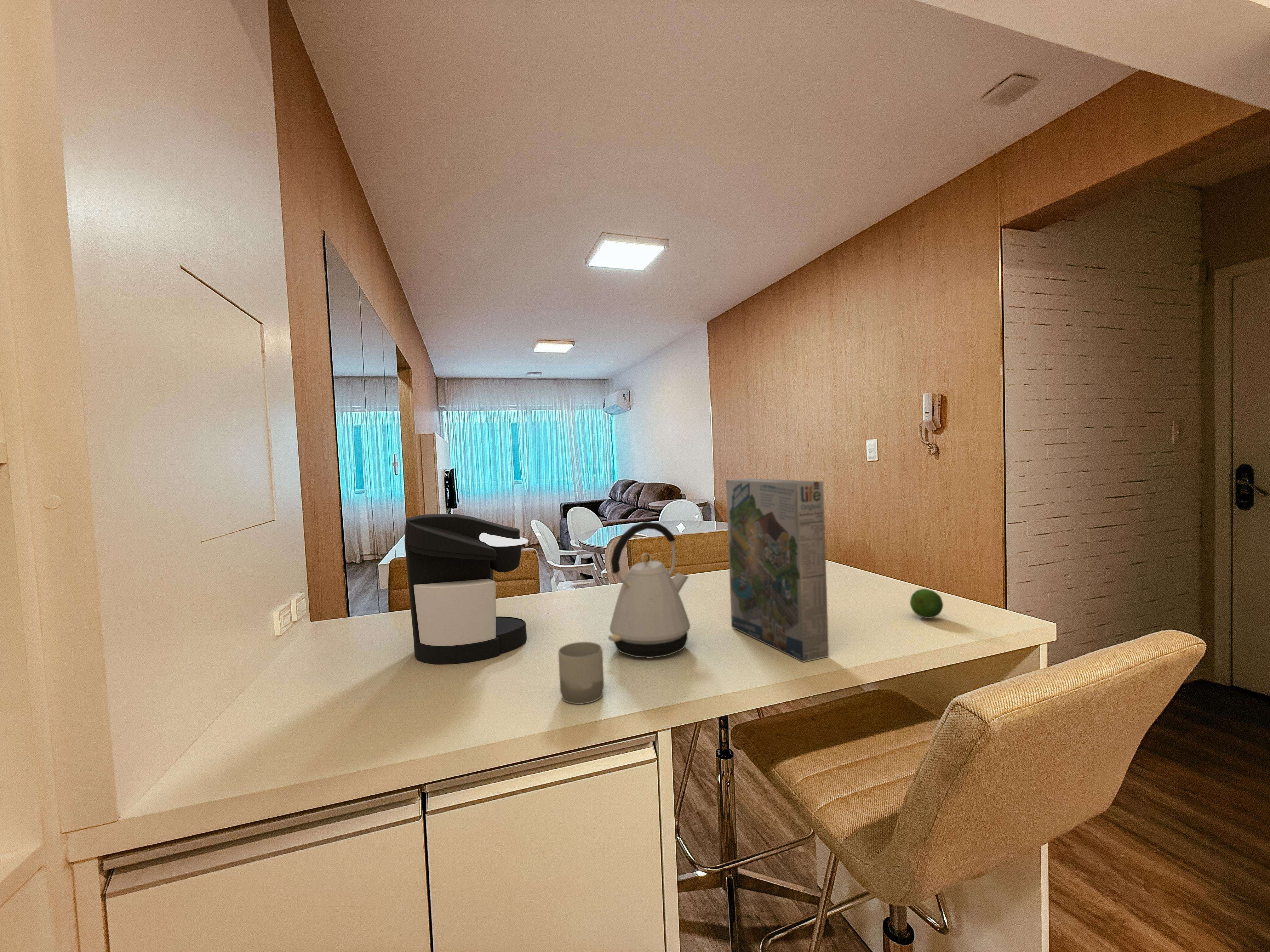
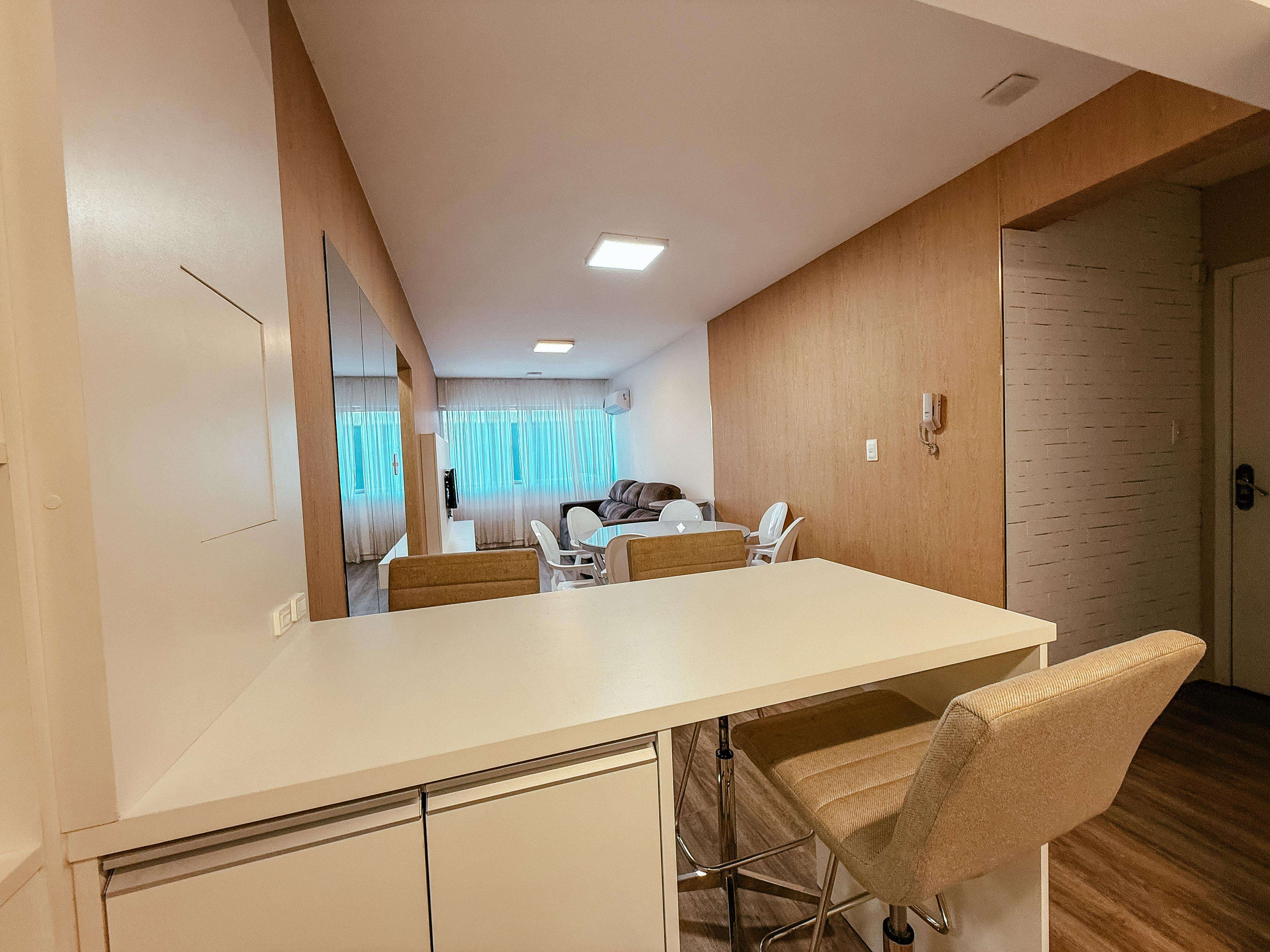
- coffee maker (471, 579)
- fruit (925, 603)
- kettle (650, 585)
- cup (581, 668)
- cereal box (773, 561)
